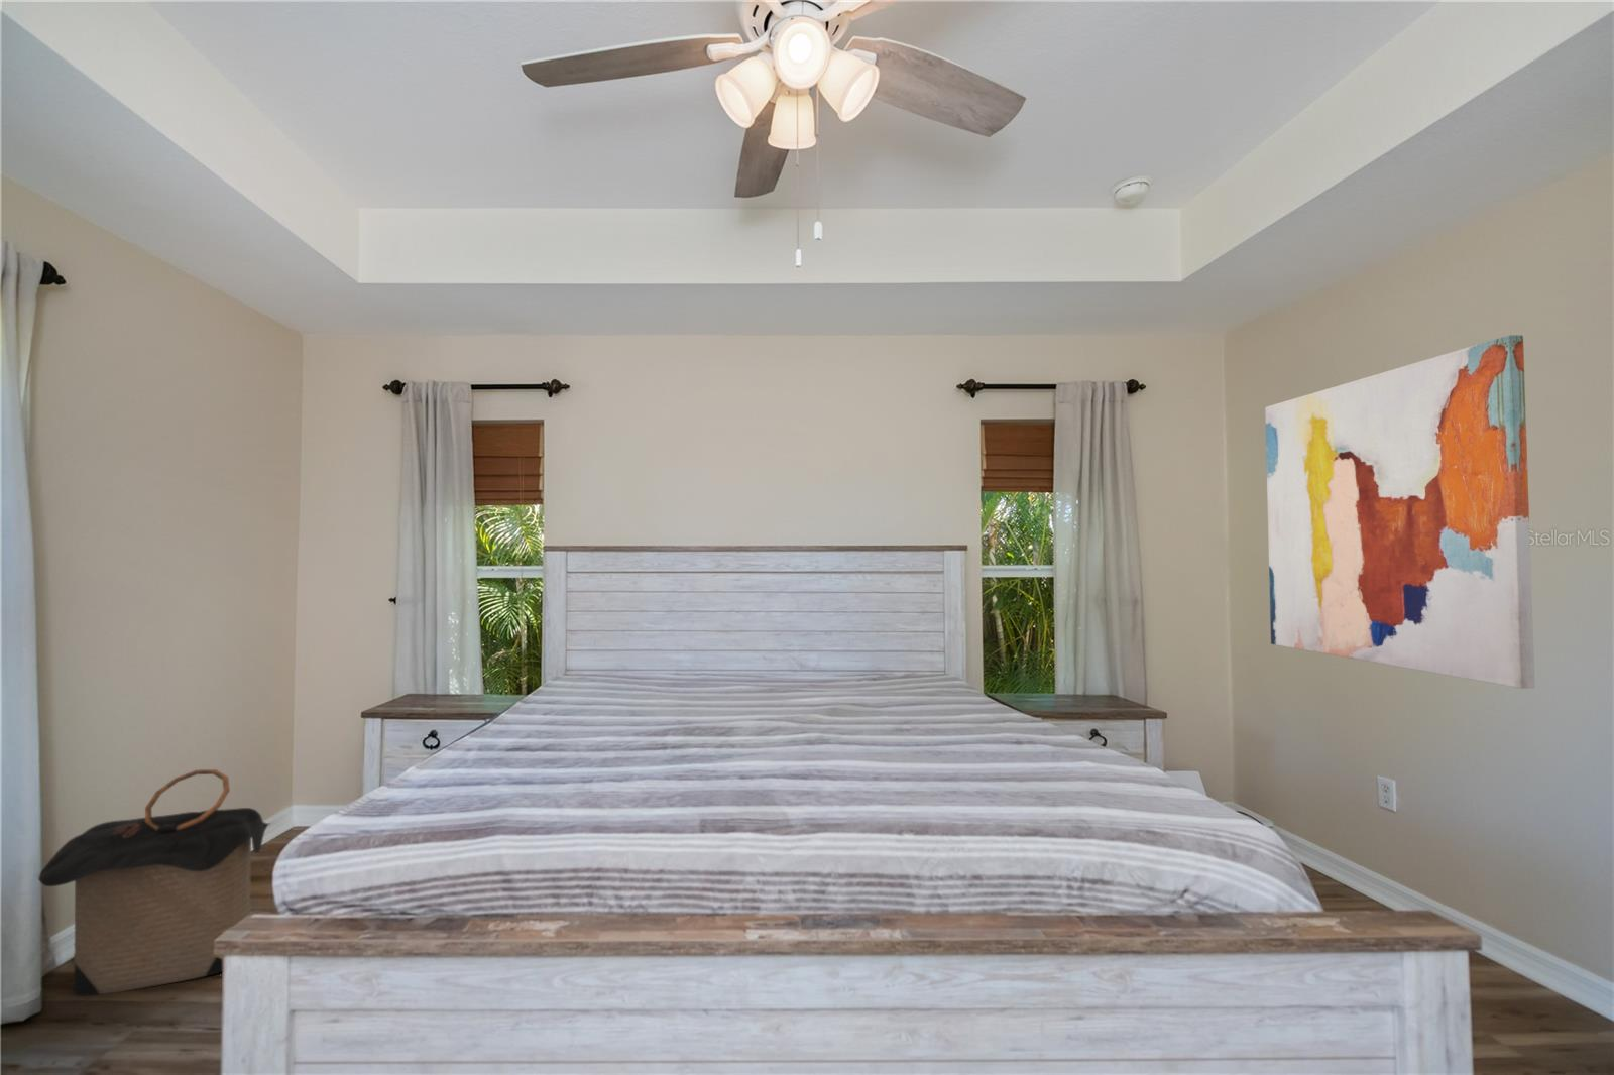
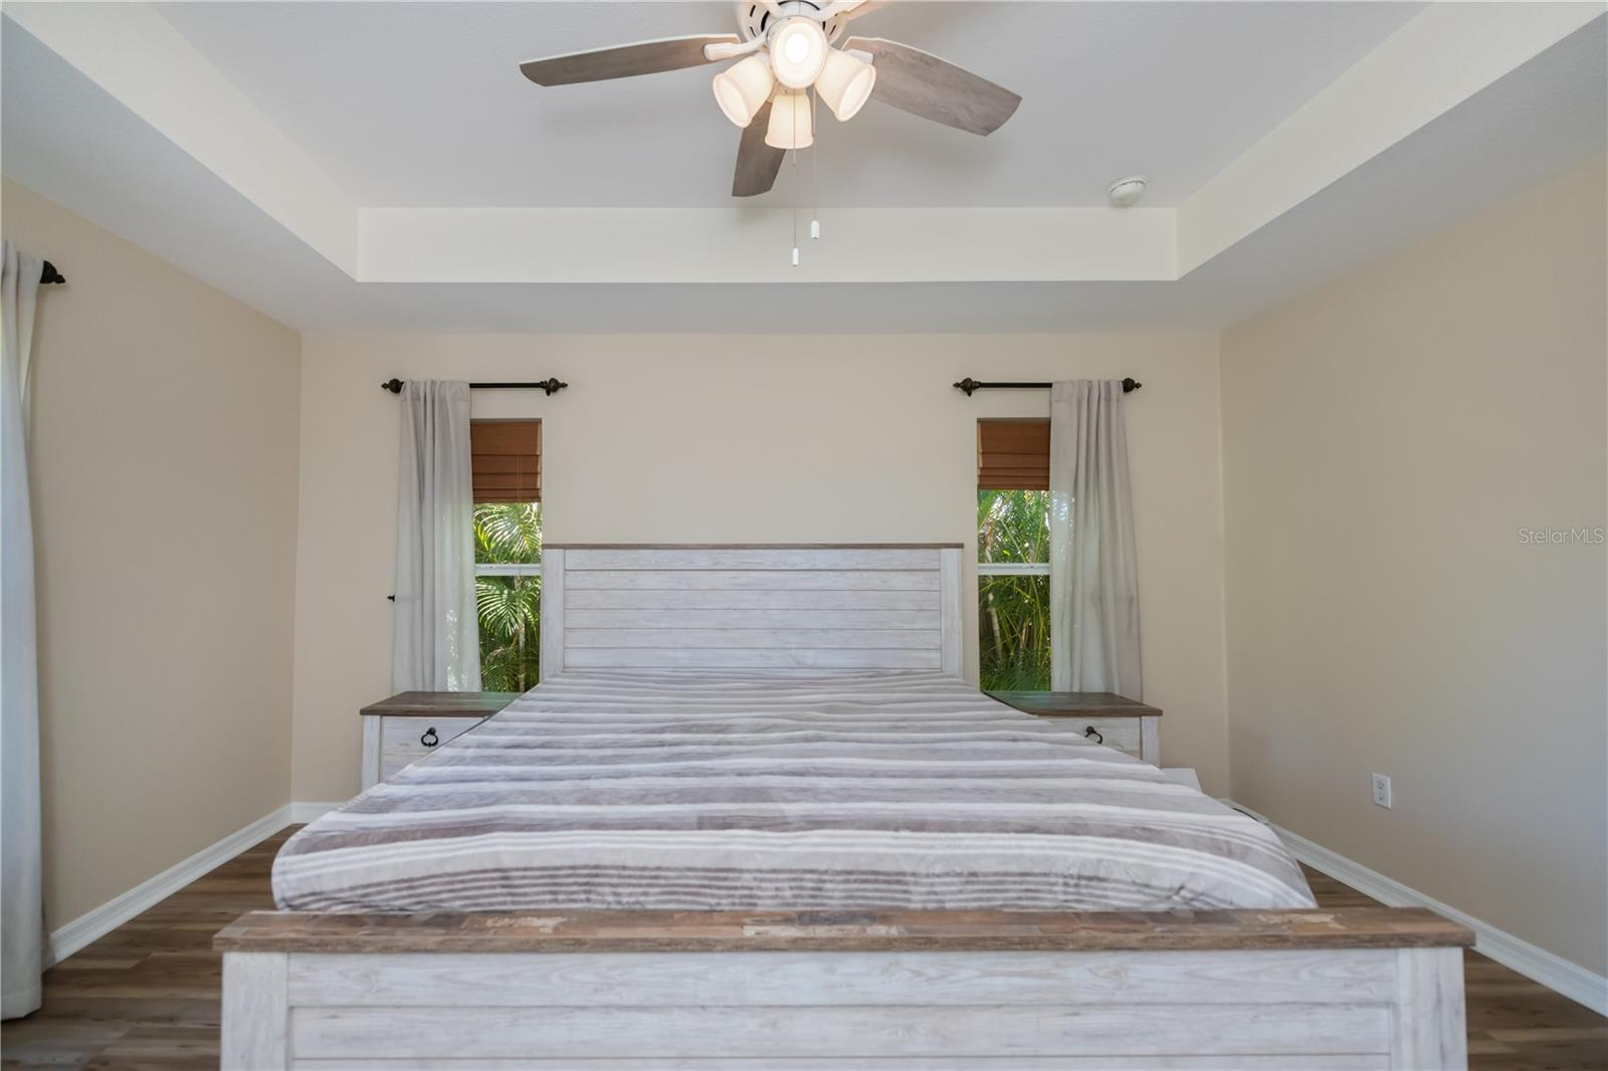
- wall art (1372, 518)
- laundry hamper (161, 876)
